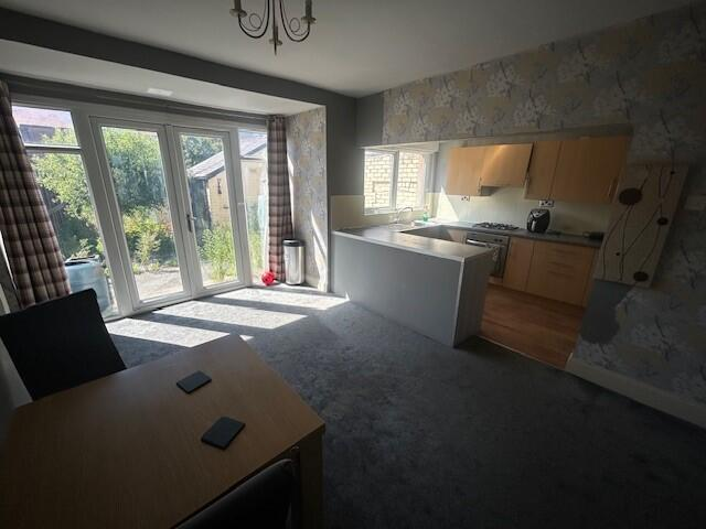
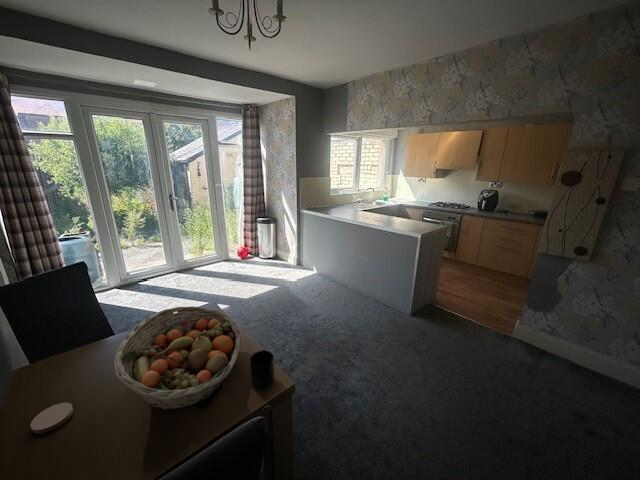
+ coaster (52, 417)
+ fruit basket (187, 351)
+ mug (262, 367)
